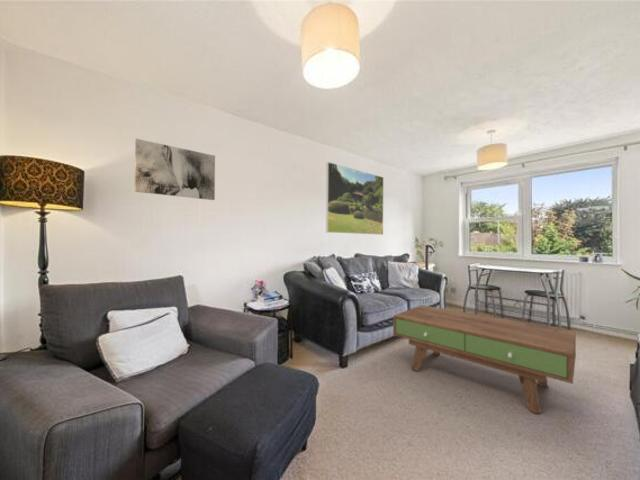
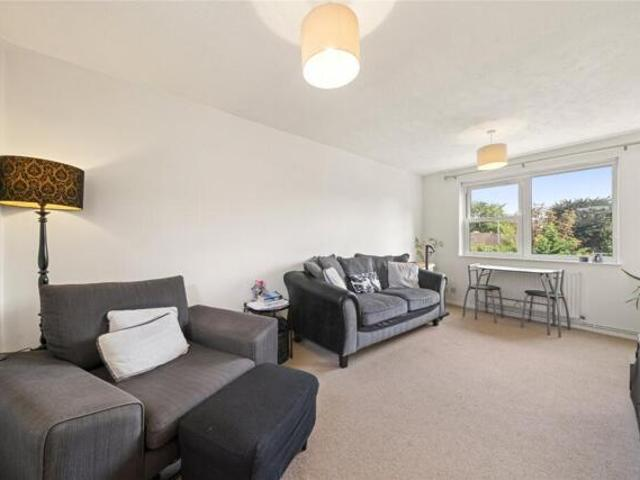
- wall art (178, 172)
- coffee table (475, 350)
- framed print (357, 202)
